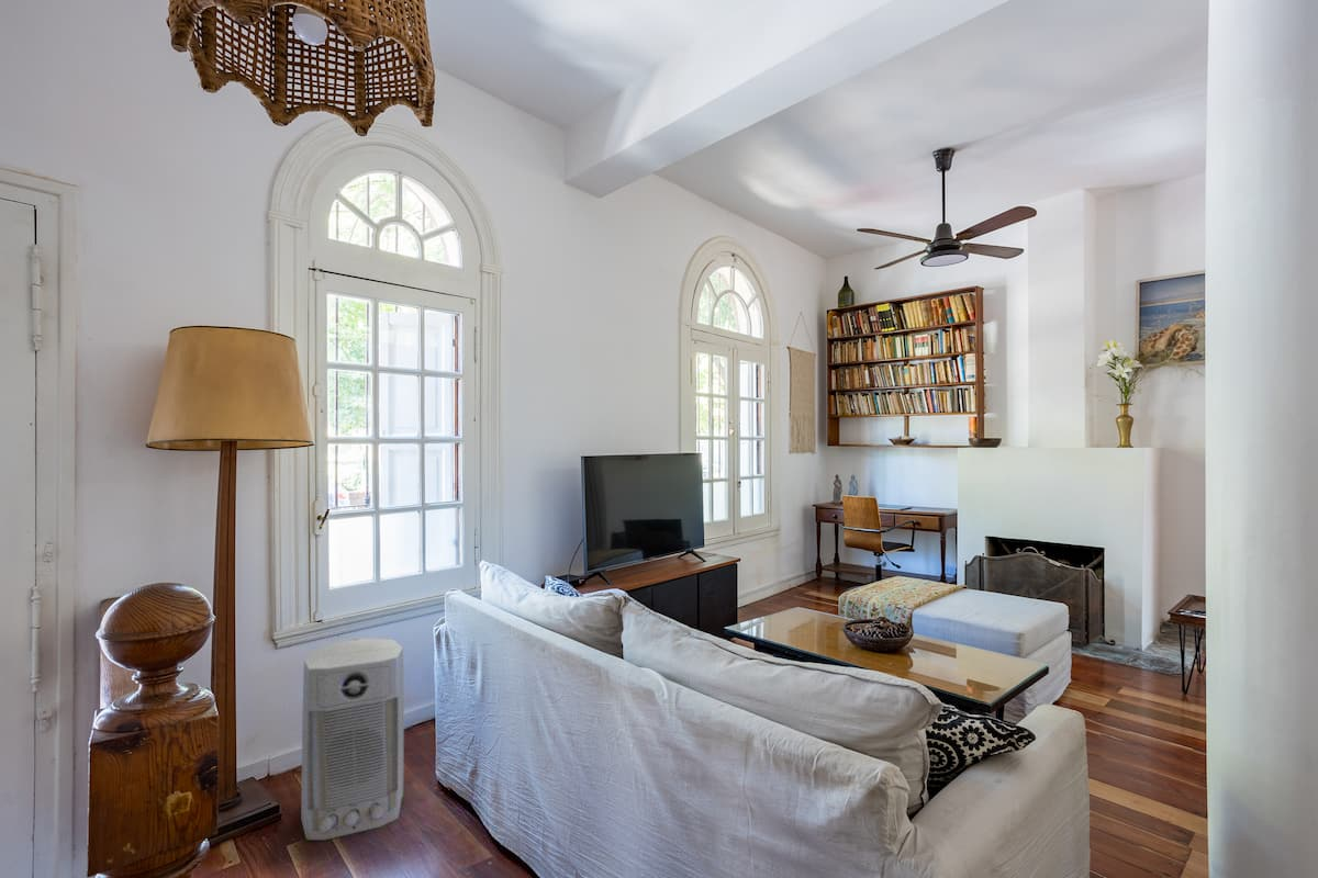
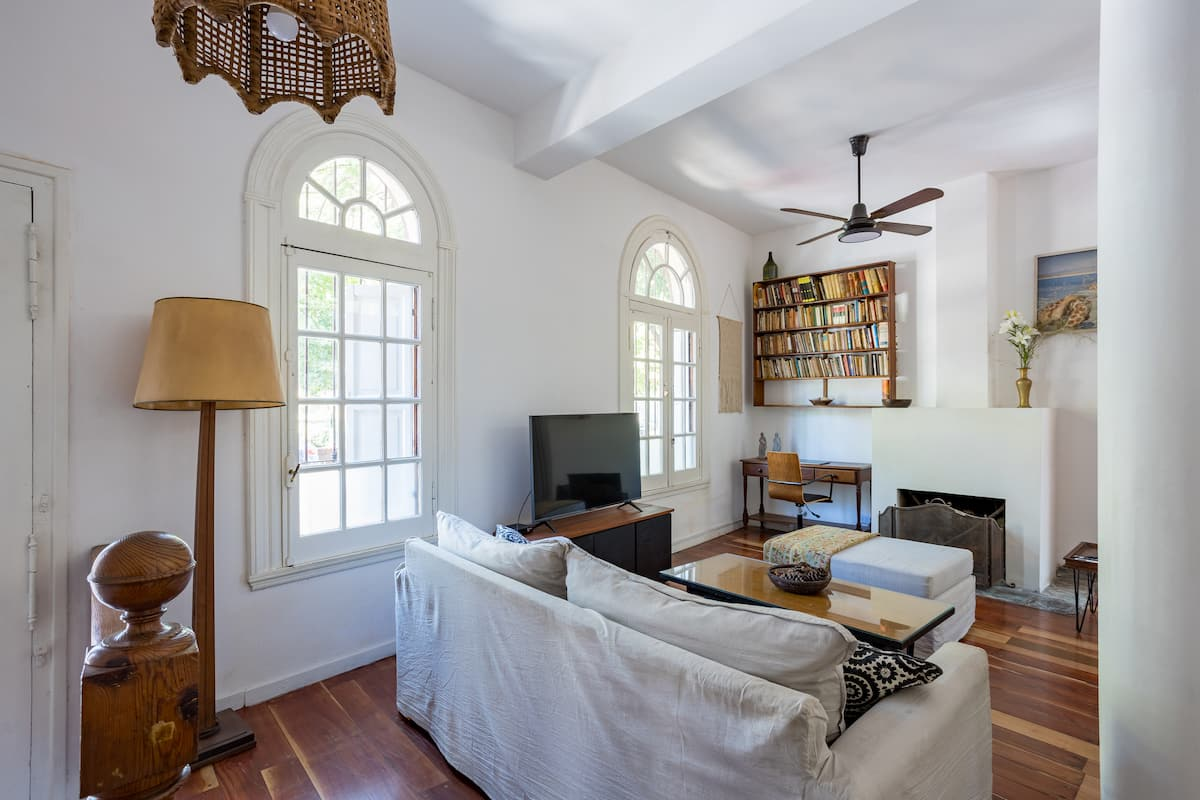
- air purifier (354, 728)
